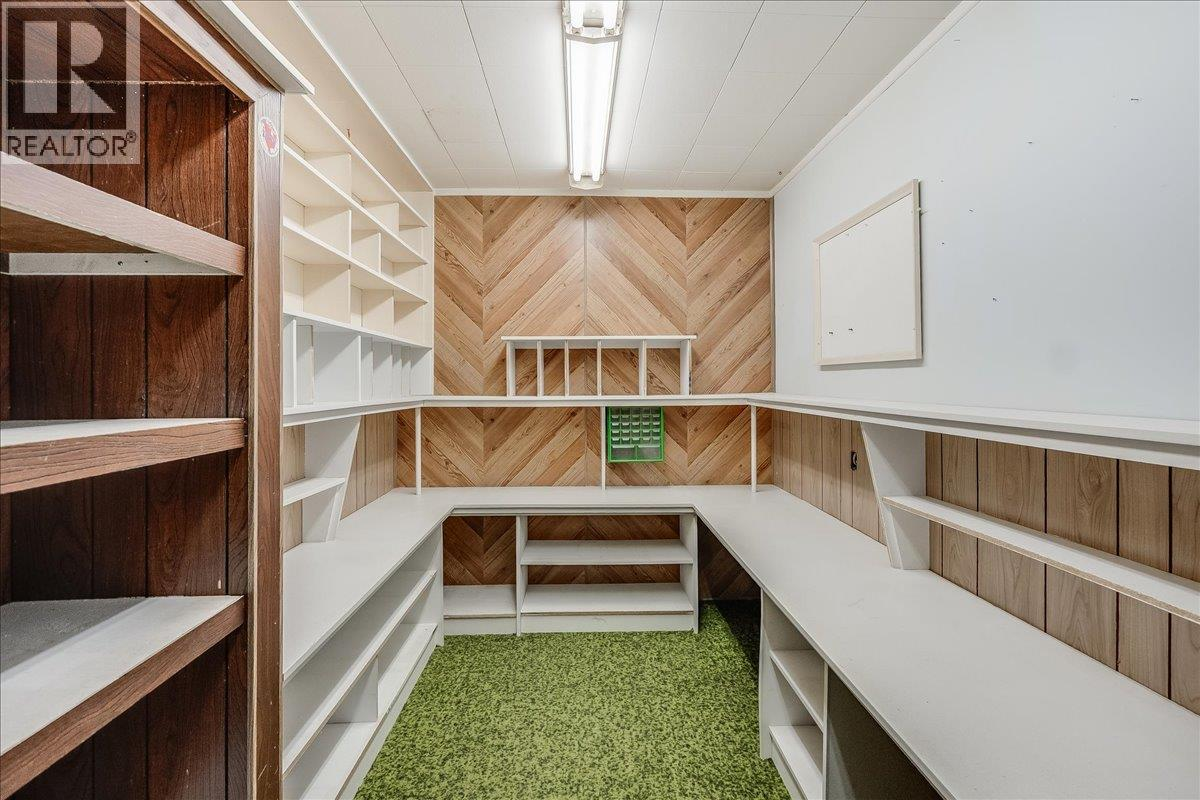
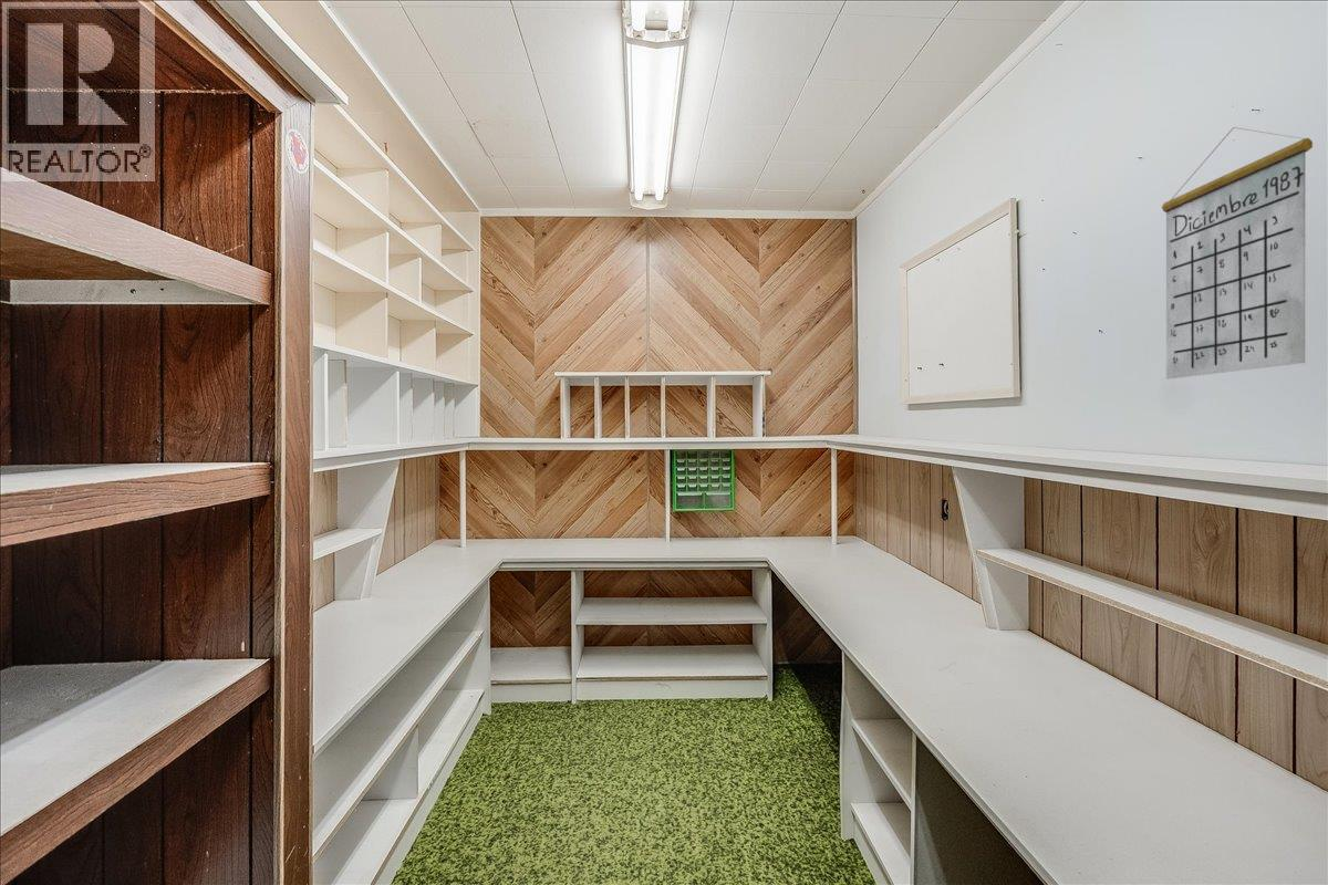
+ calendar (1228, 249)
